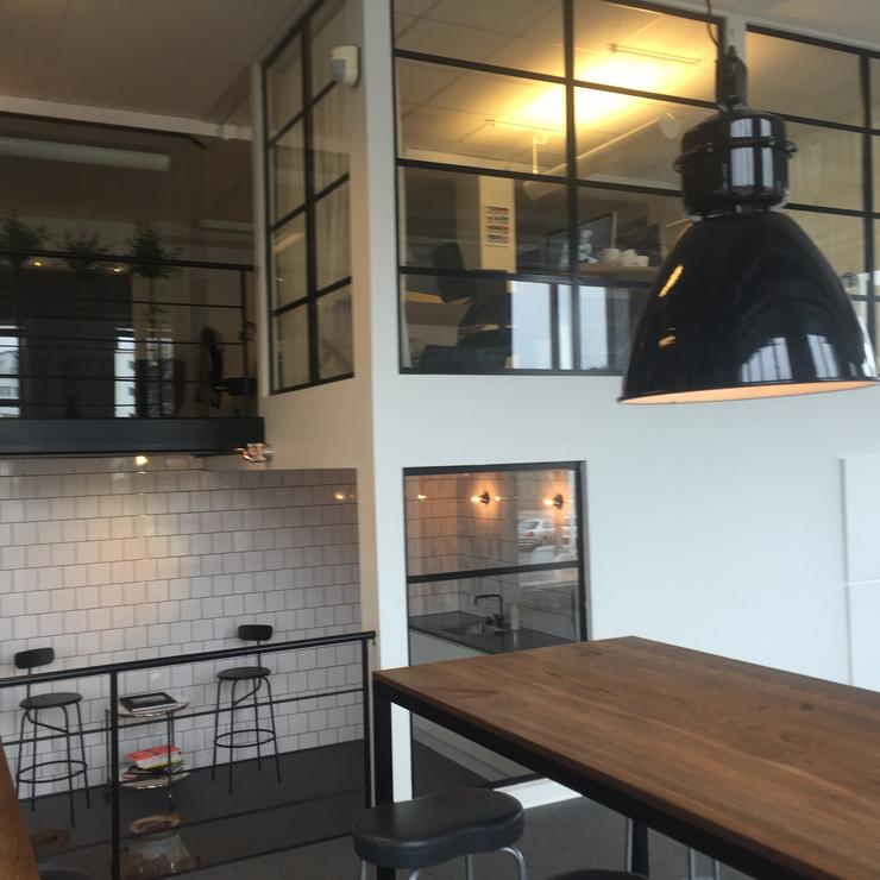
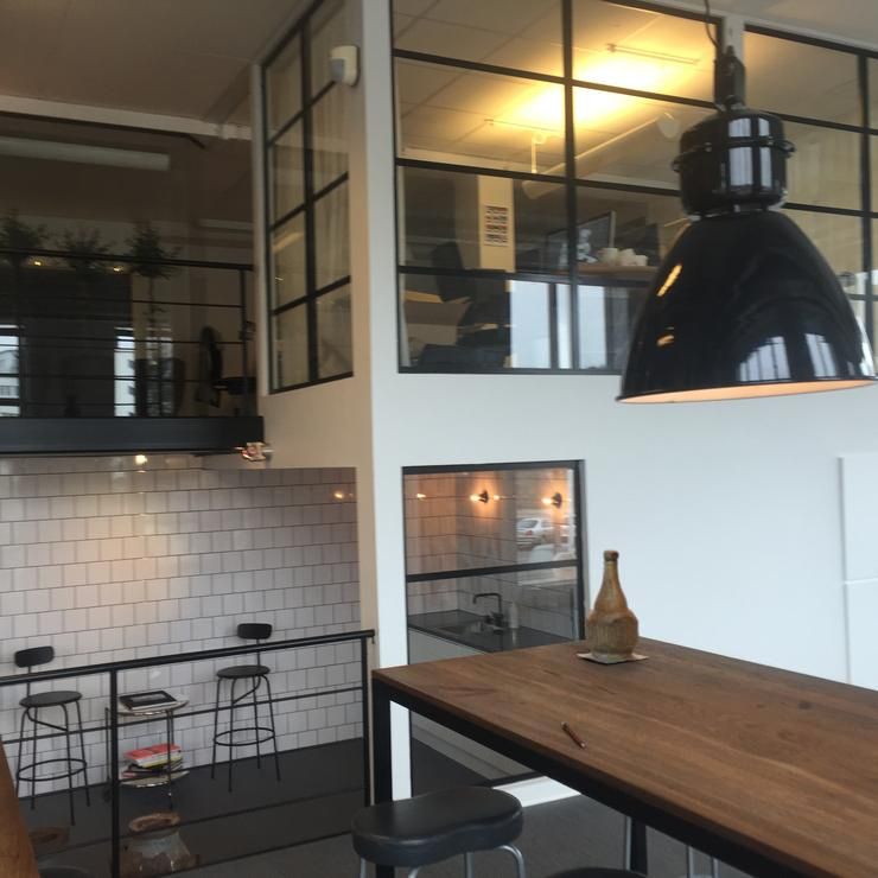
+ bottle (611, 603)
+ pen (572, 733)
